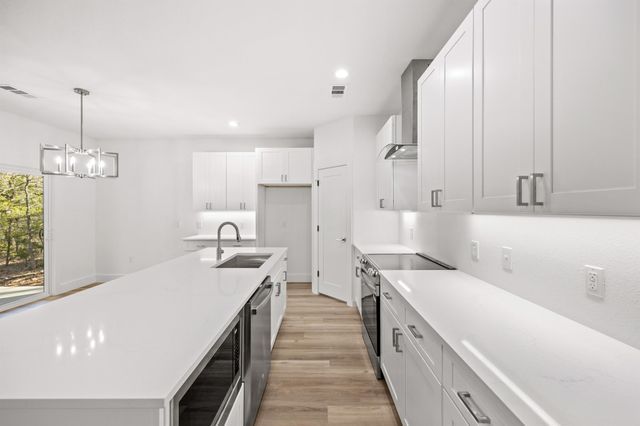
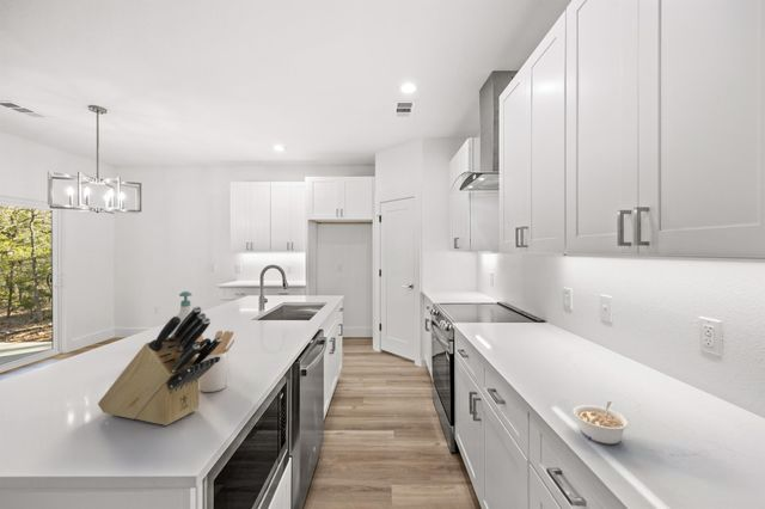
+ soap bottle (183, 319)
+ utensil holder (216, 356)
+ knife block (160, 360)
+ legume (599, 422)
